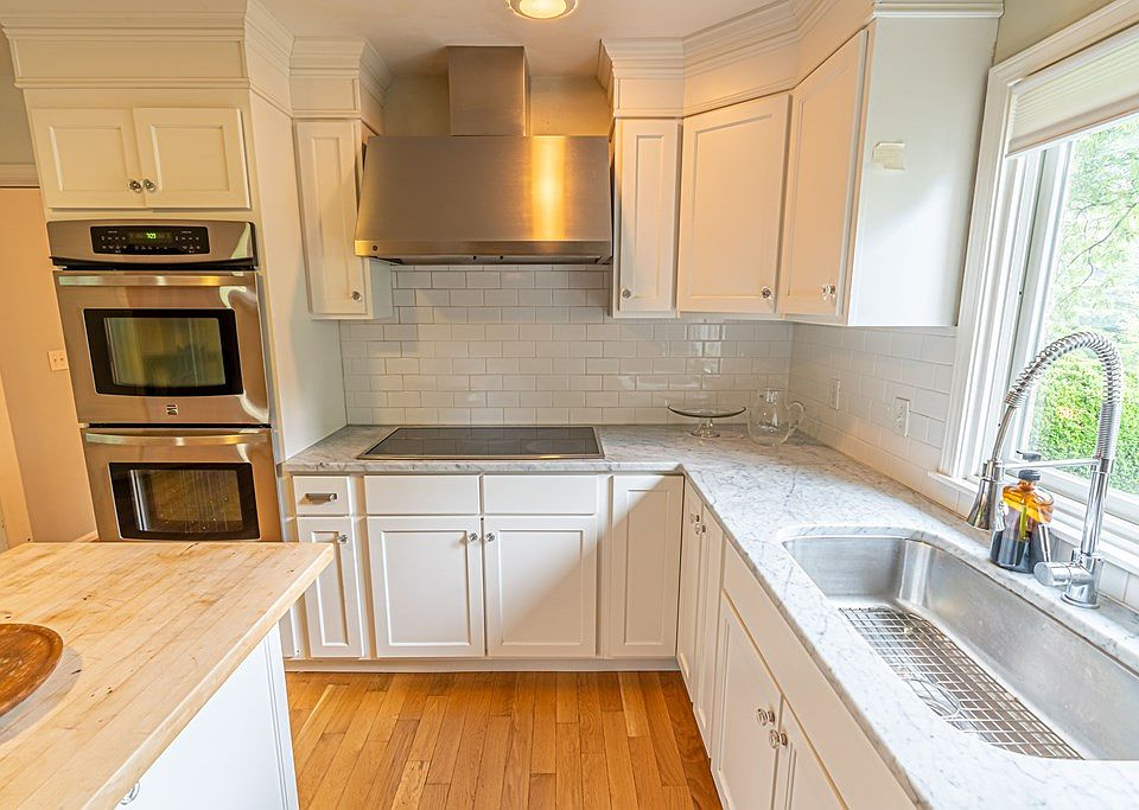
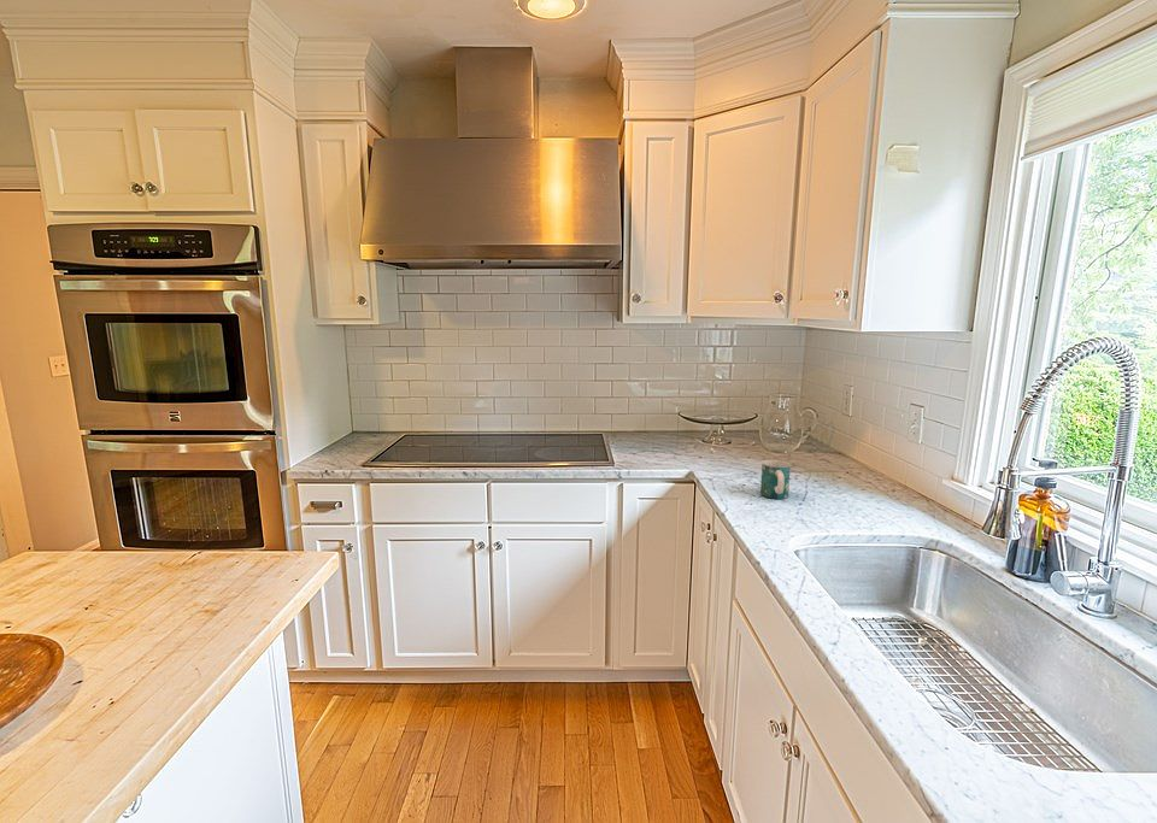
+ mug (776, 481)
